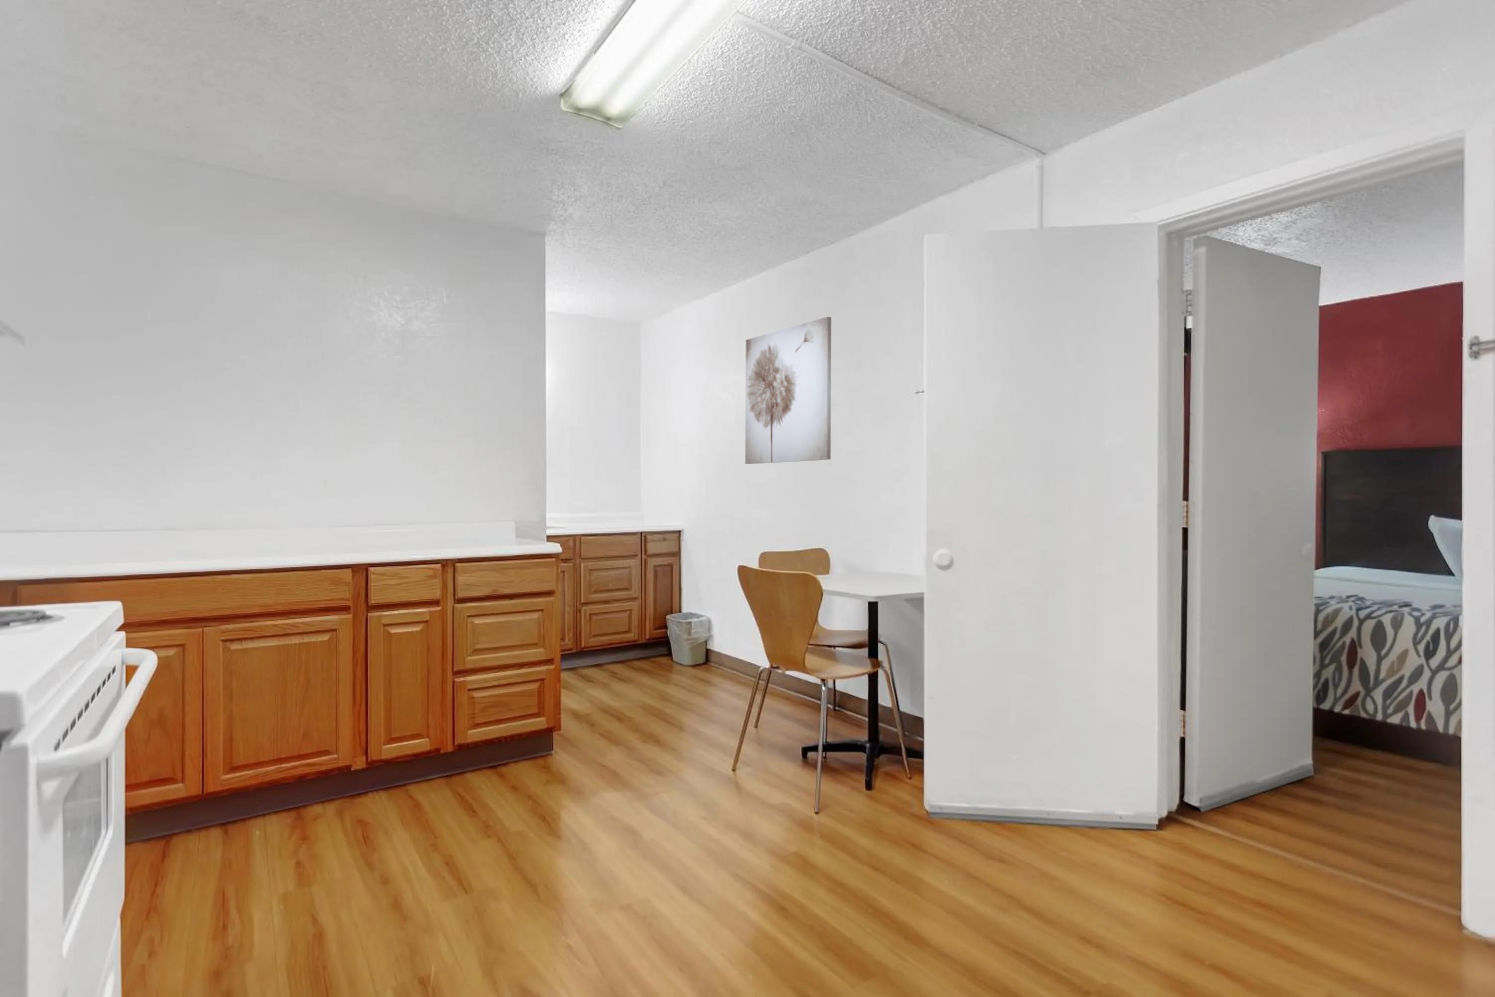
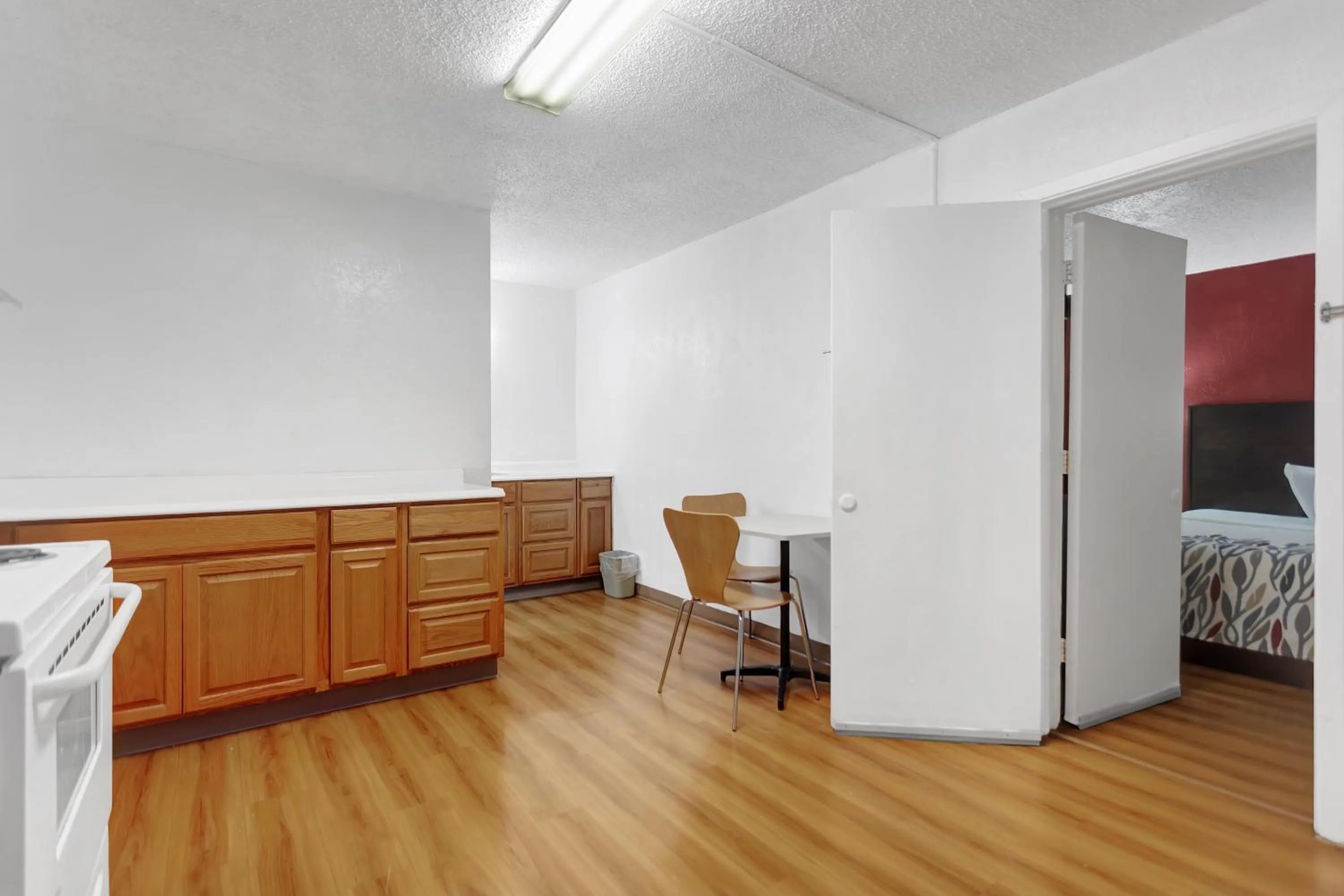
- wall art (785, 395)
